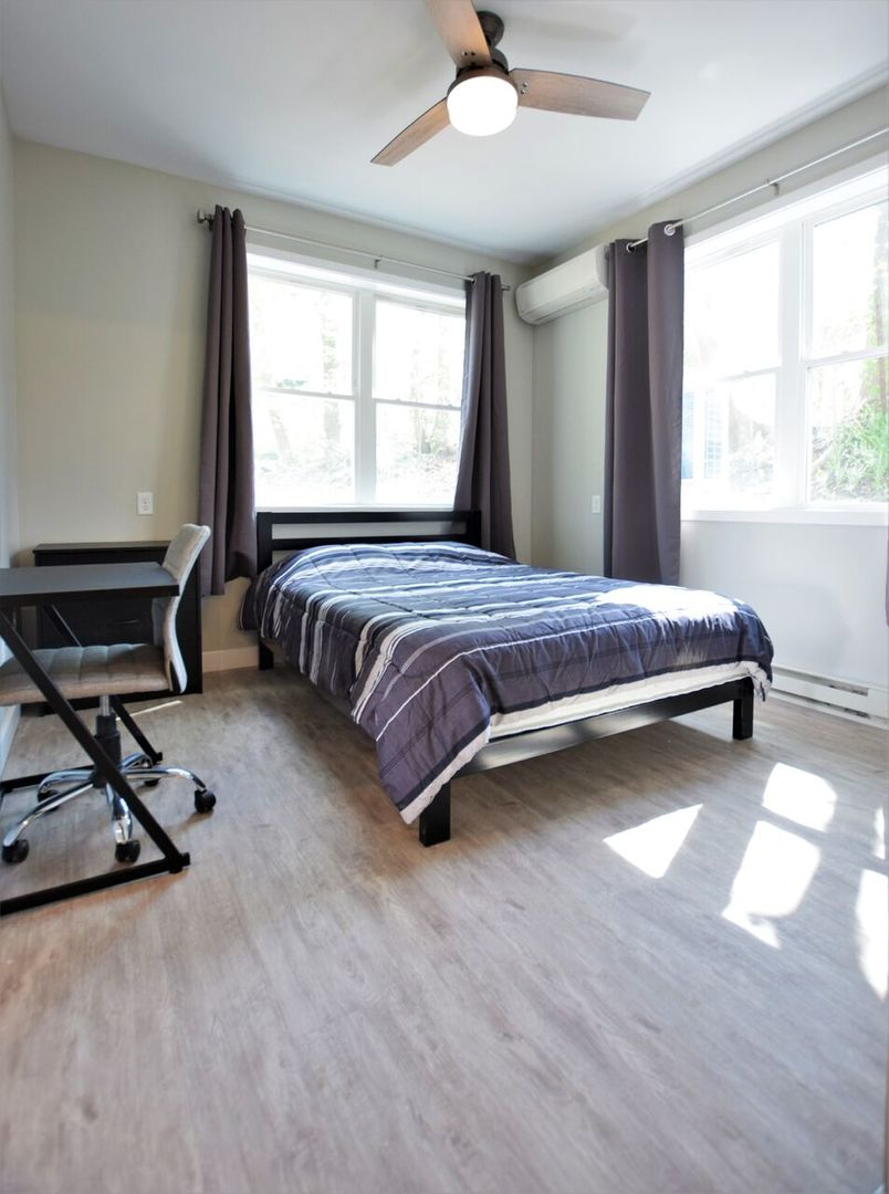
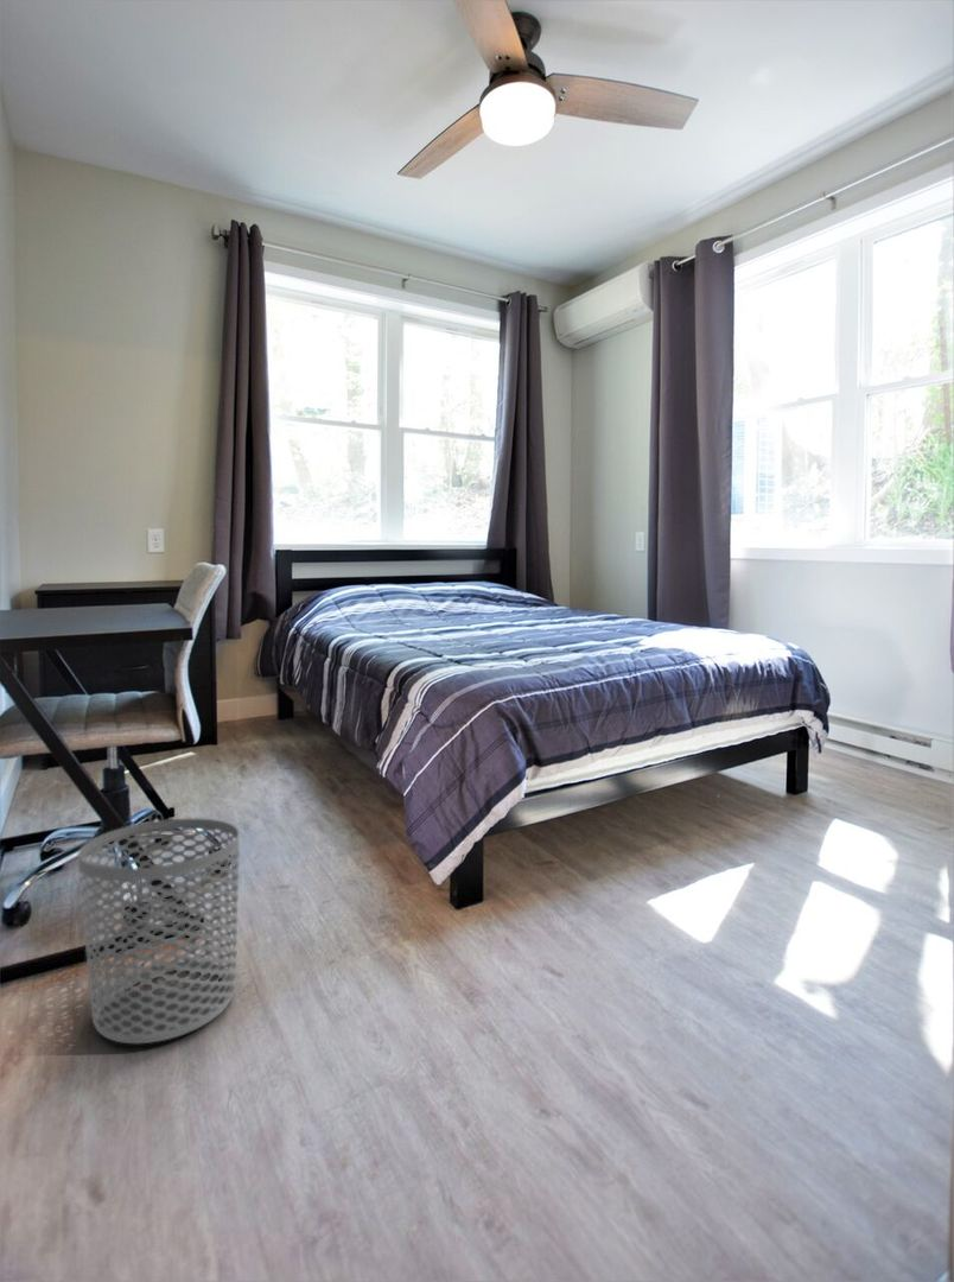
+ waste bin (164, 924)
